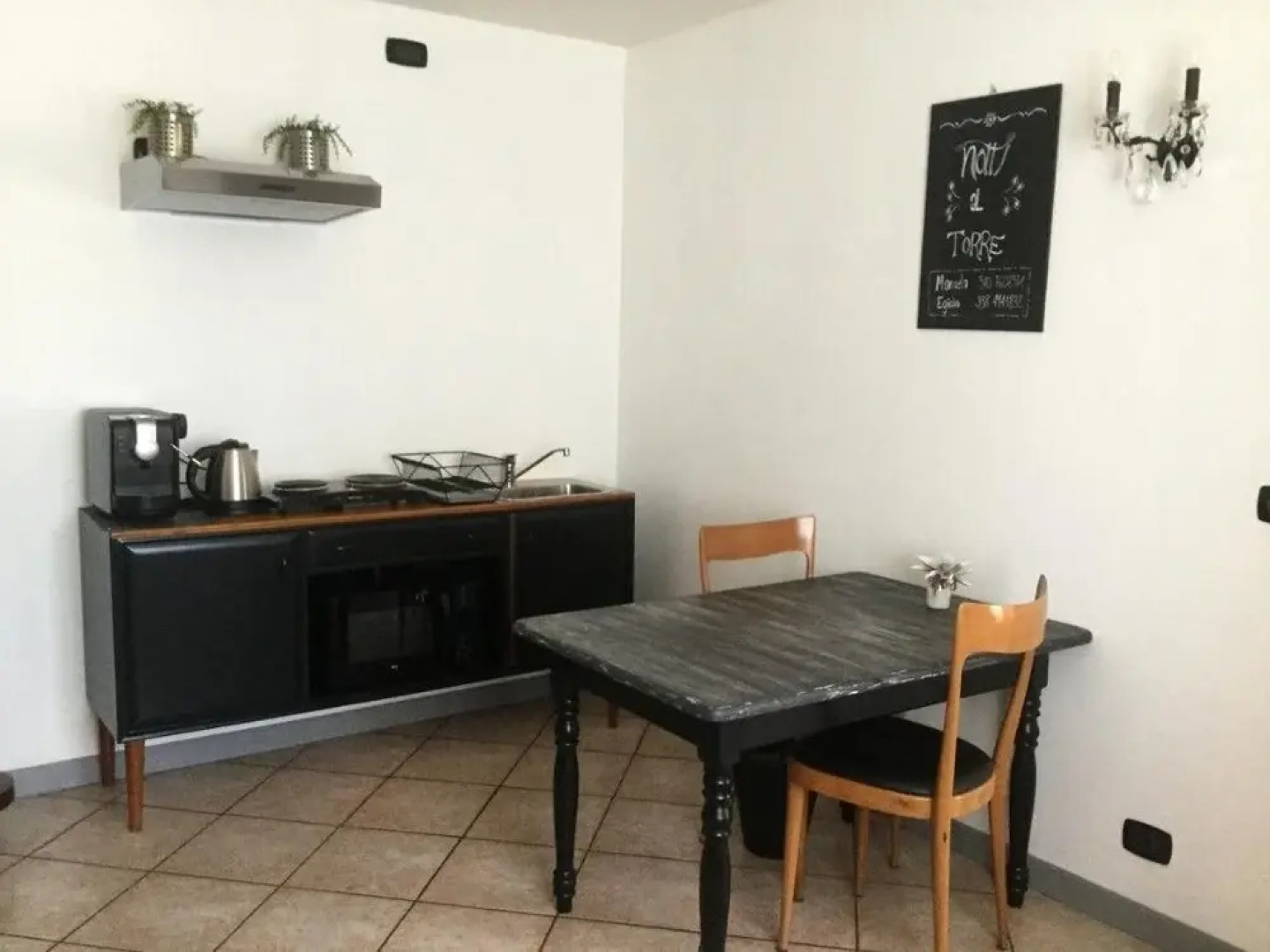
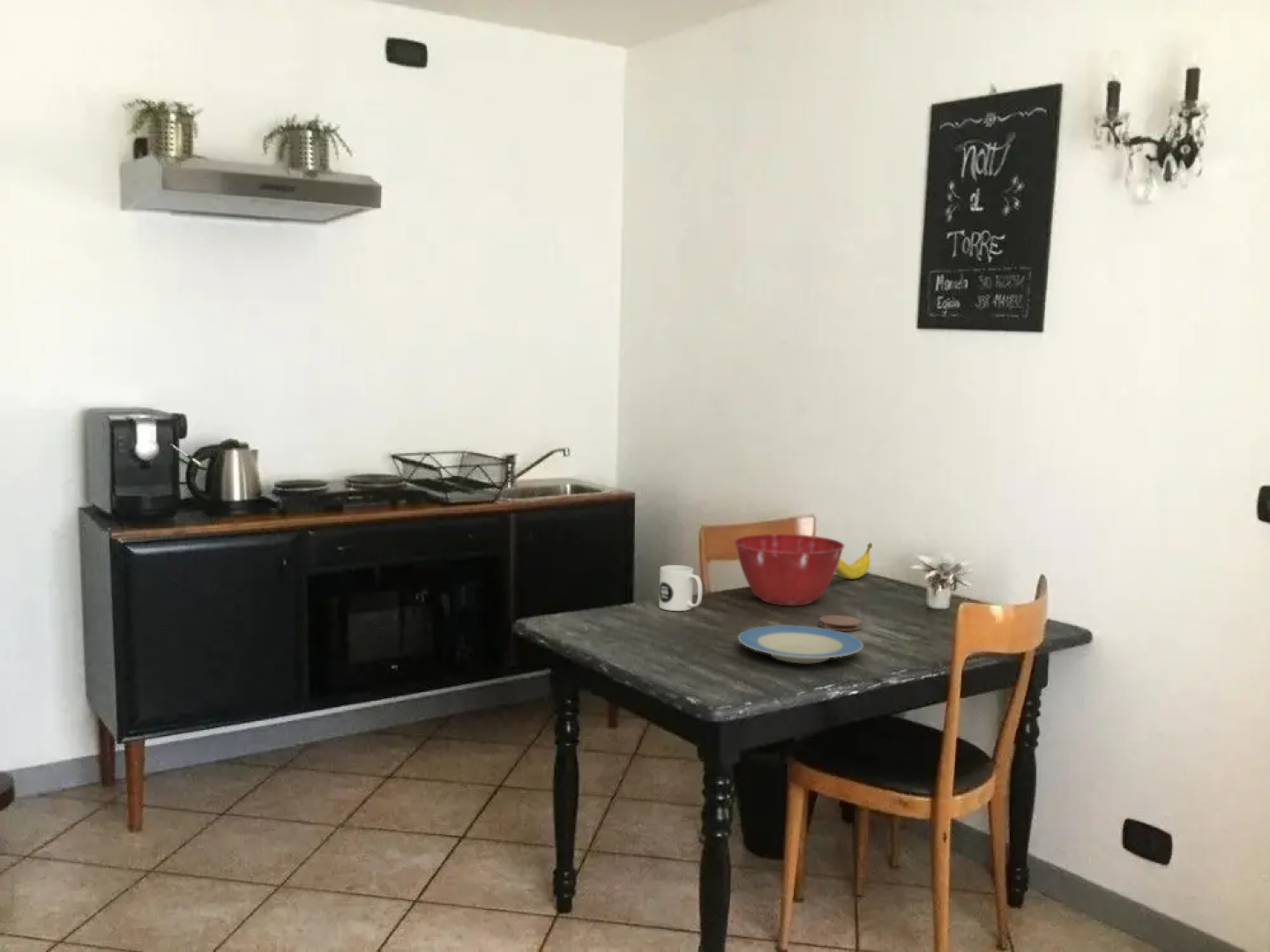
+ plate (799, 647)
+ coaster (840, 622)
+ banana (852, 563)
+ mixing bowl (787, 571)
+ mug (682, 588)
